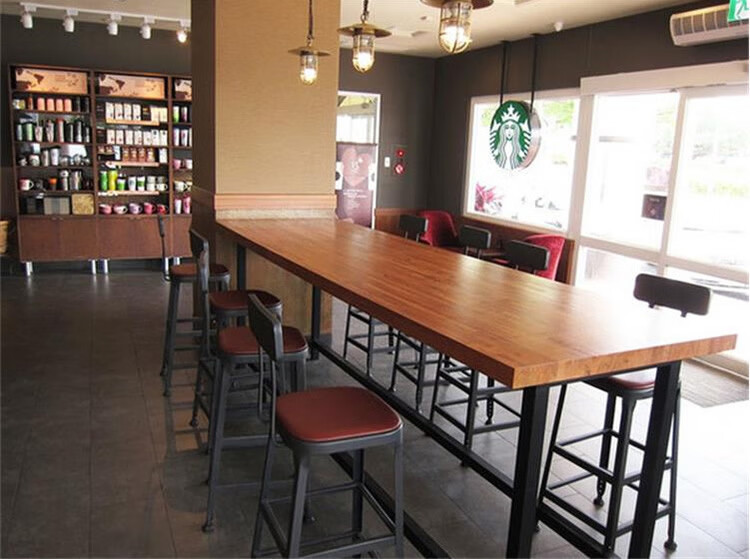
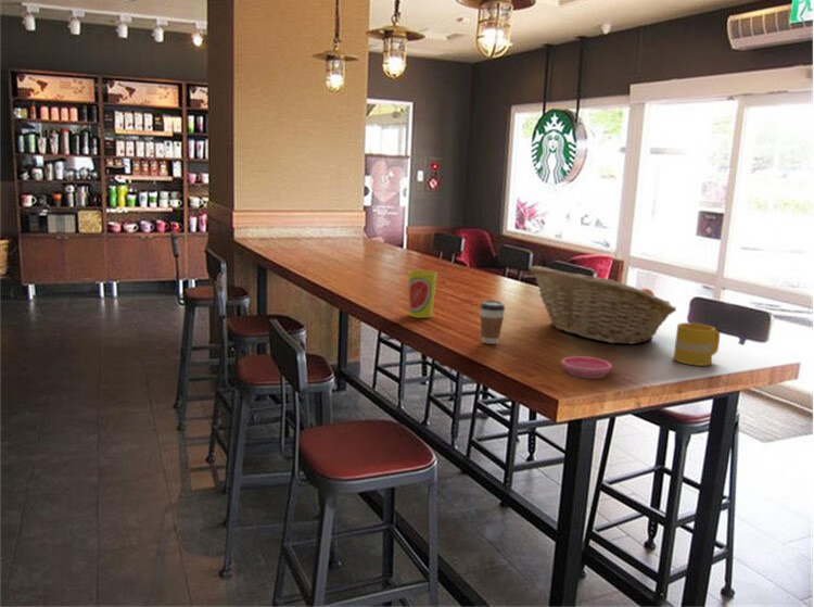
+ fruit basket (598, 300)
+ saucer (586, 367)
+ cup (421, 293)
+ mug (699, 343)
+ coffee cup (491, 323)
